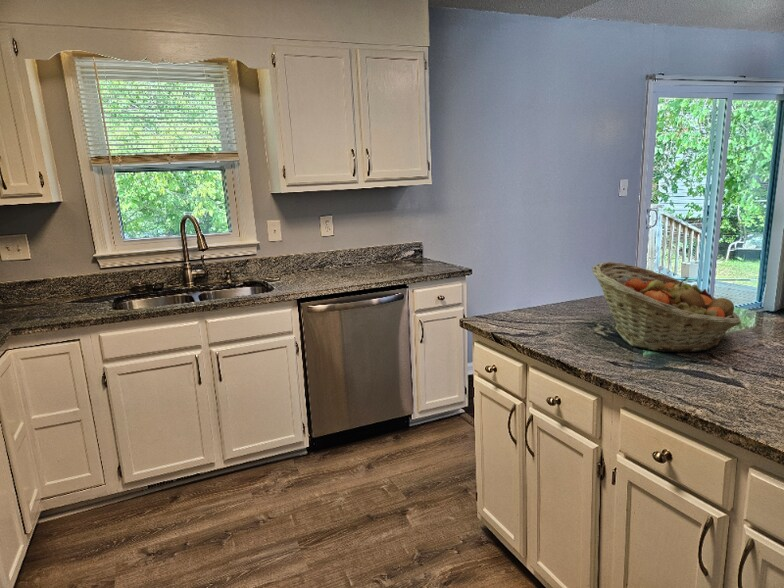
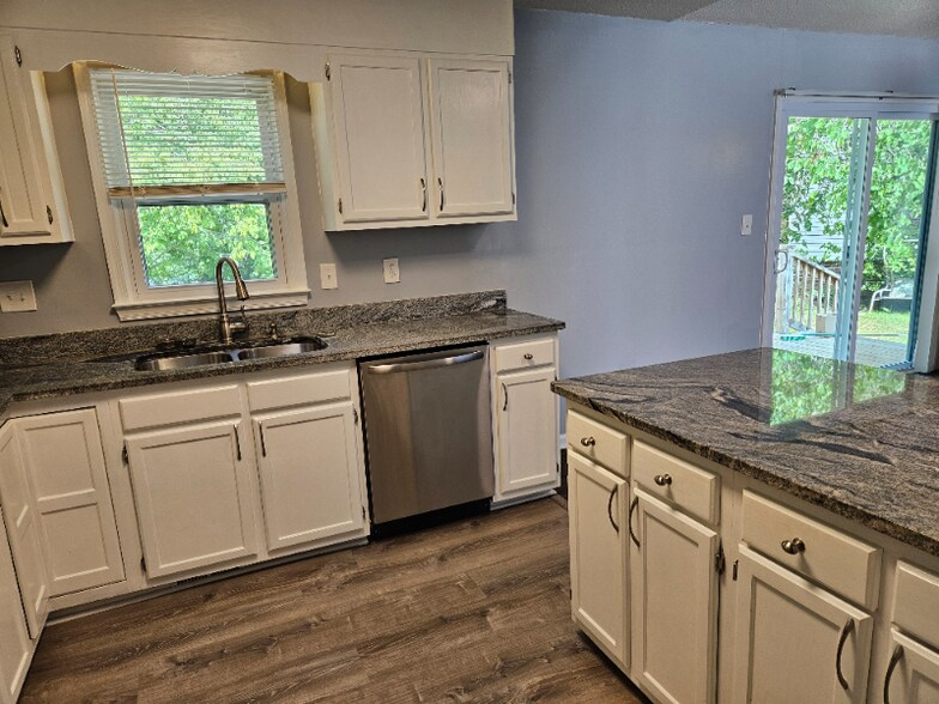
- fruit basket (660, 302)
